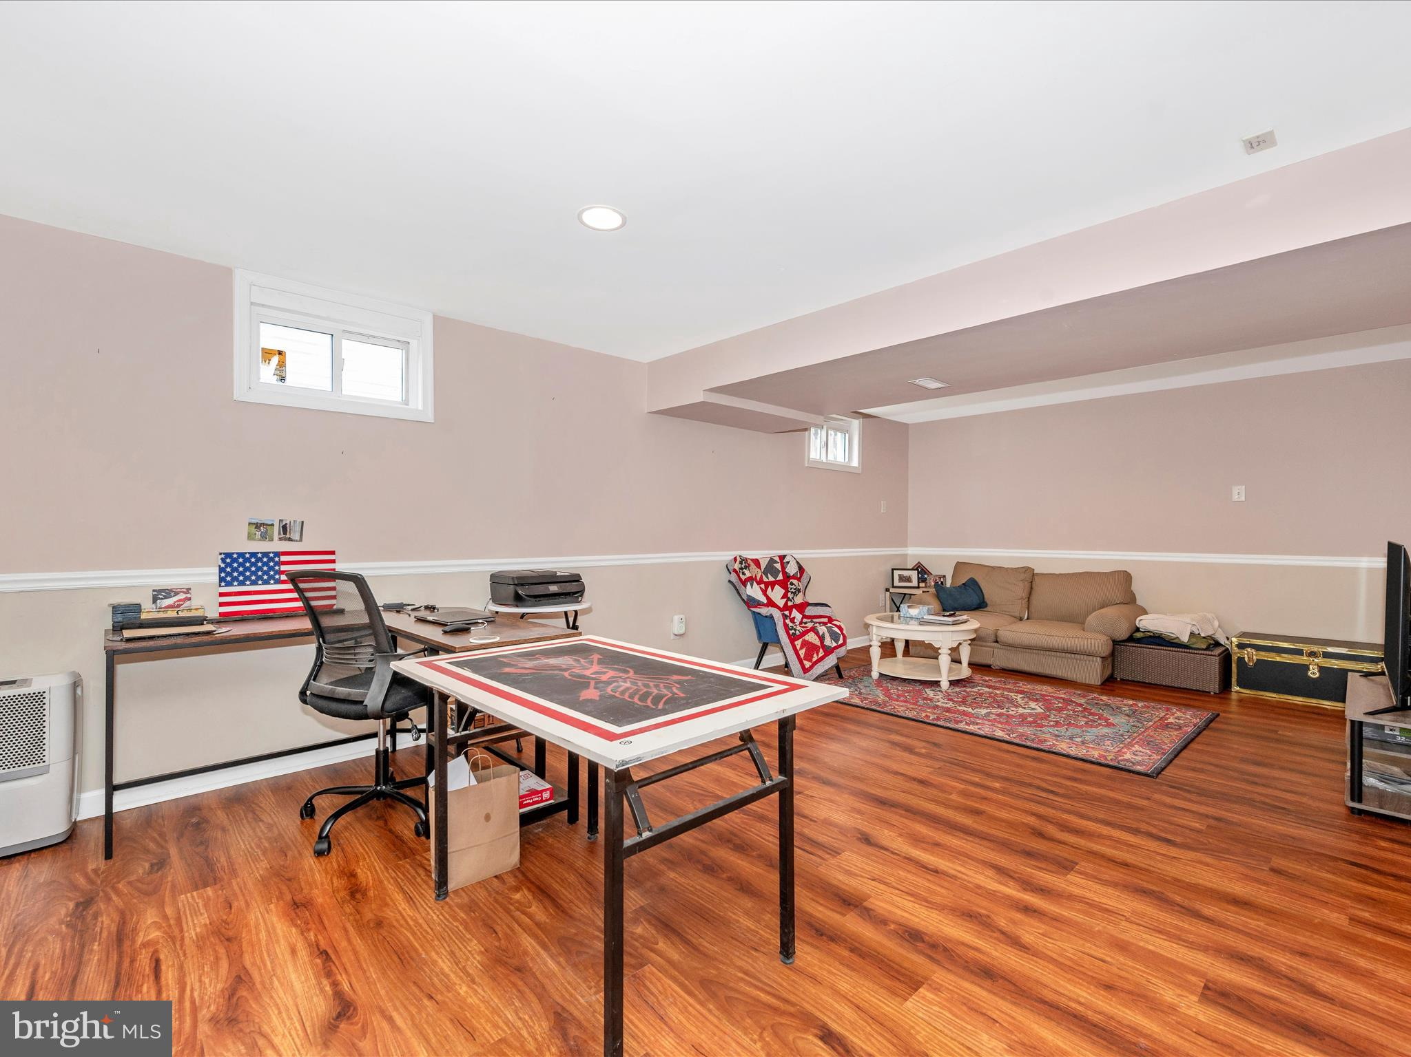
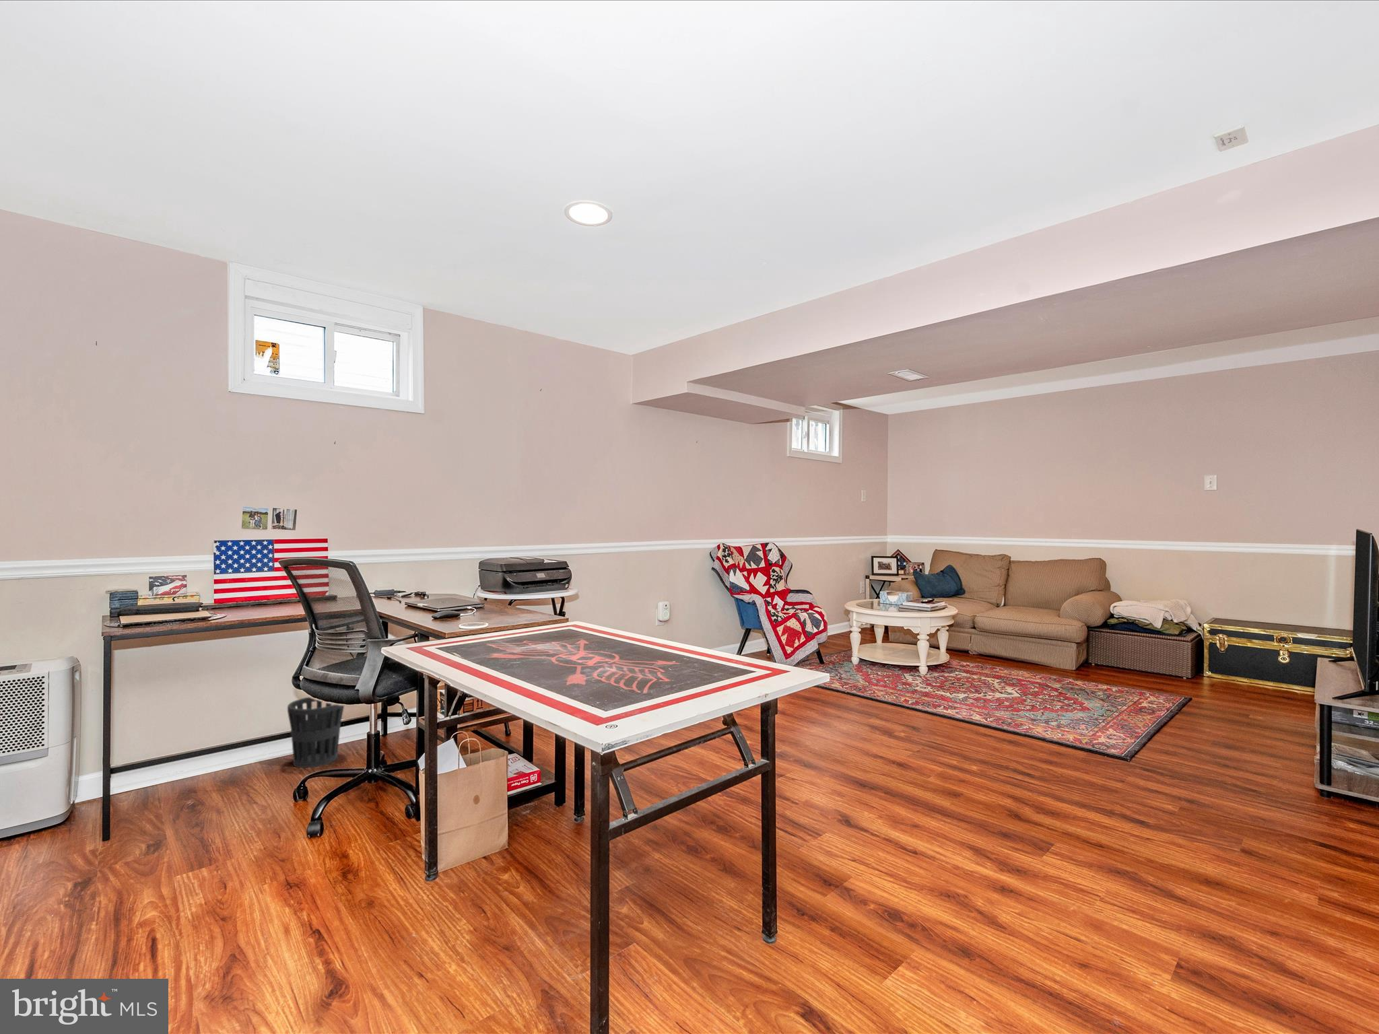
+ wastebasket (316, 731)
